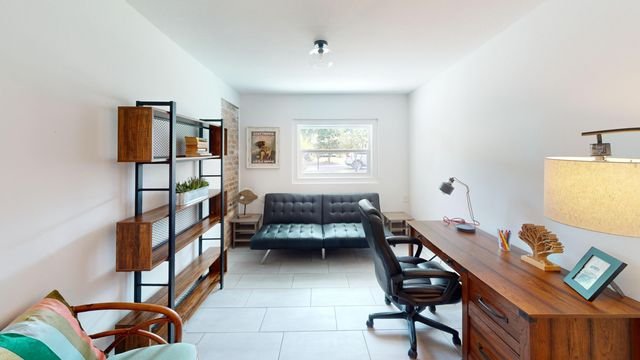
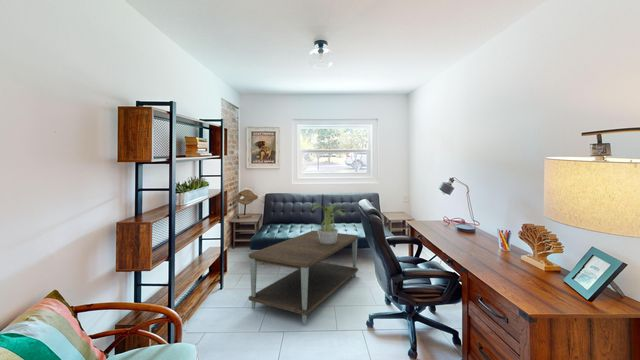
+ coffee table (310, 267)
+ potted plant (328, 222)
